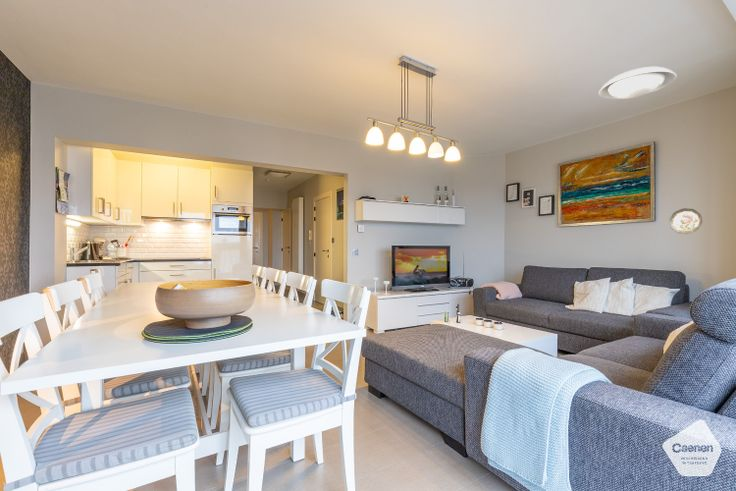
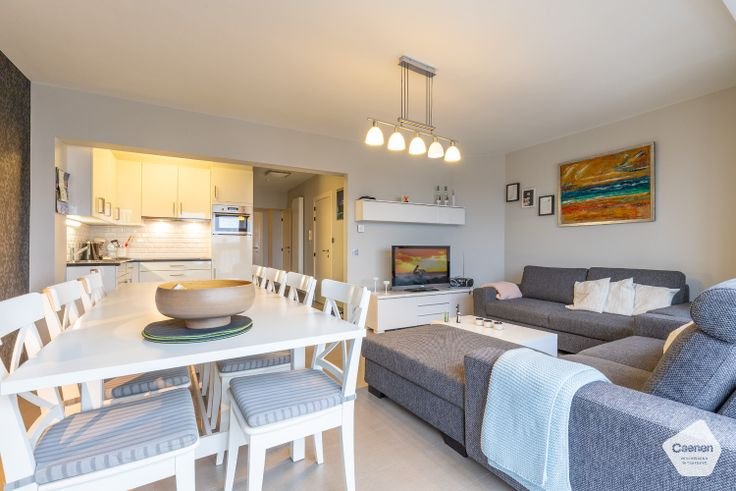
- decorative plate (685, 221)
- ceiling light (635, 85)
